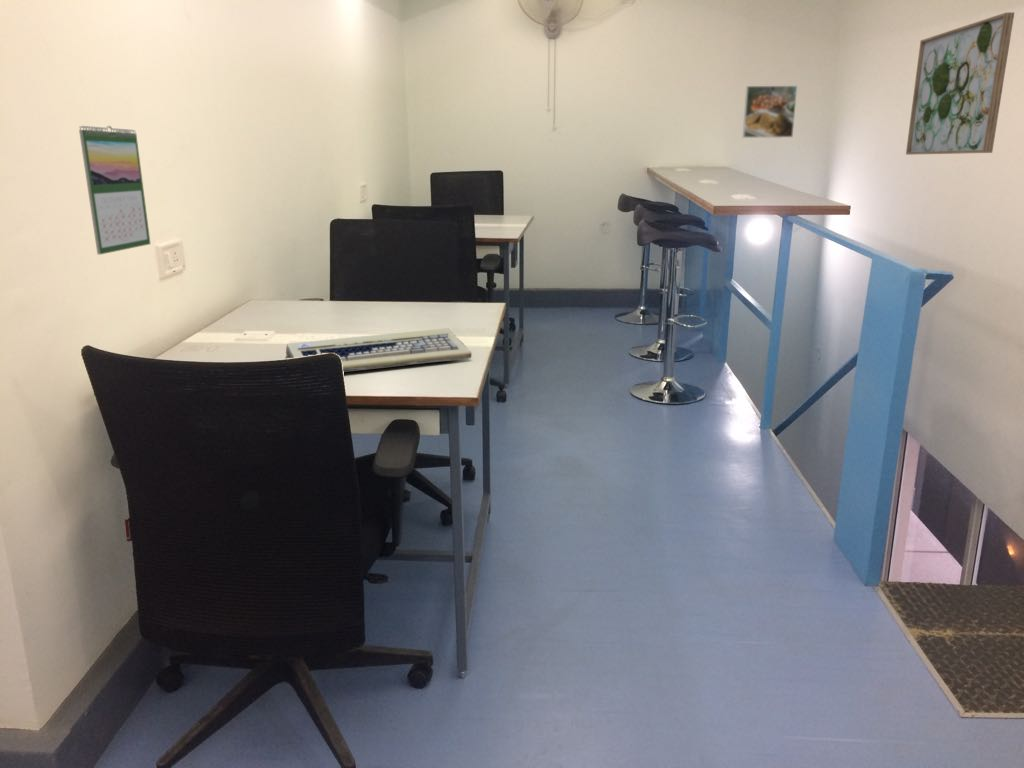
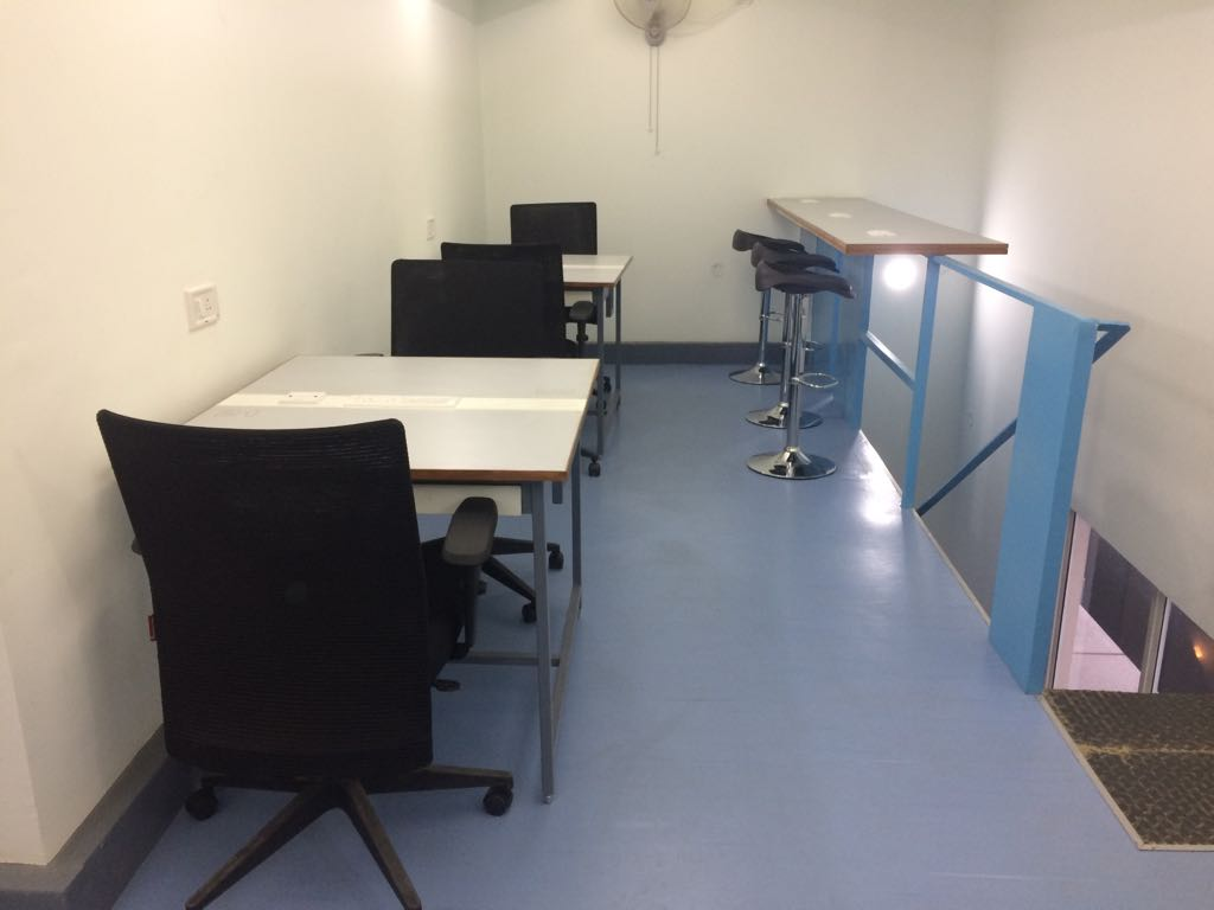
- wall art (951, 92)
- calendar (117, 188)
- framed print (769, 111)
- computer keyboard (378, 350)
